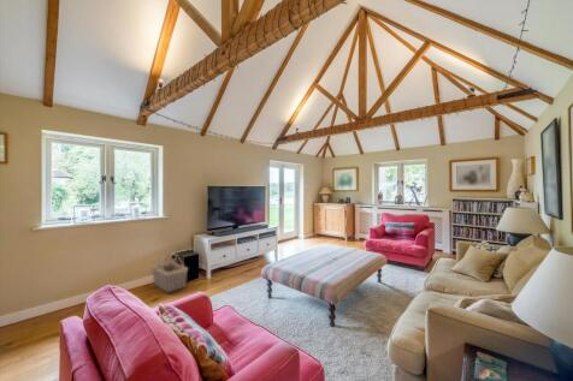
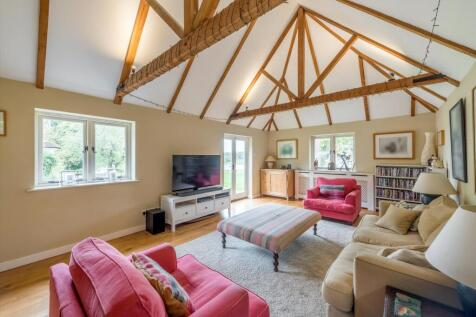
- basket (169, 270)
